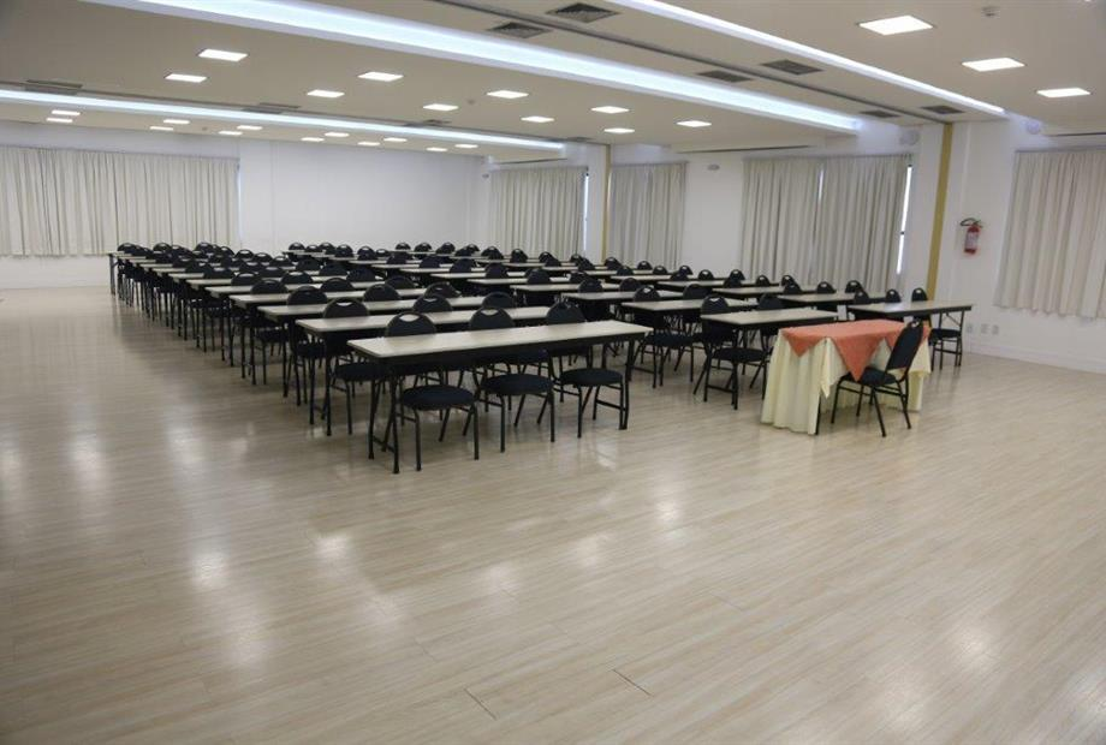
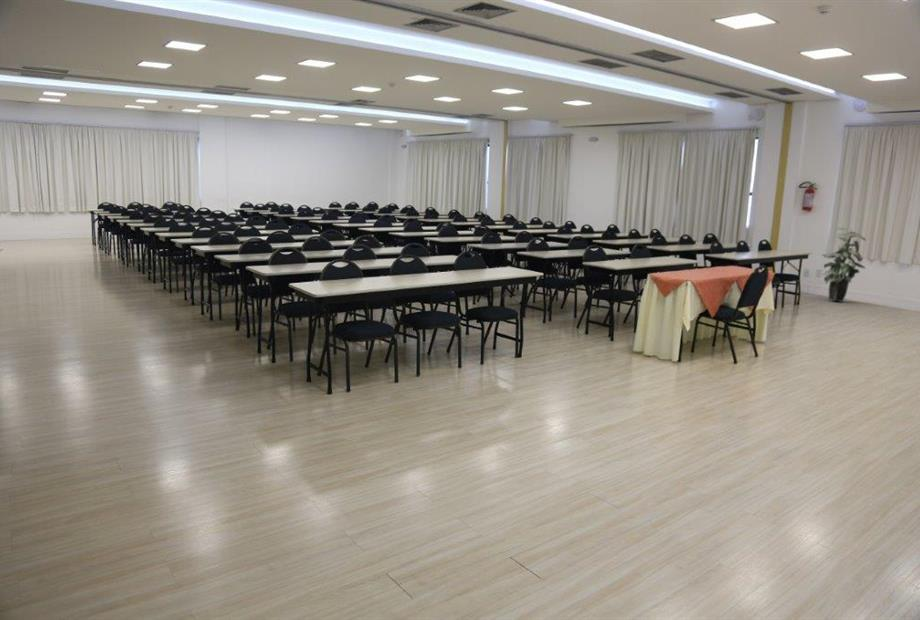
+ indoor plant (841, 264)
